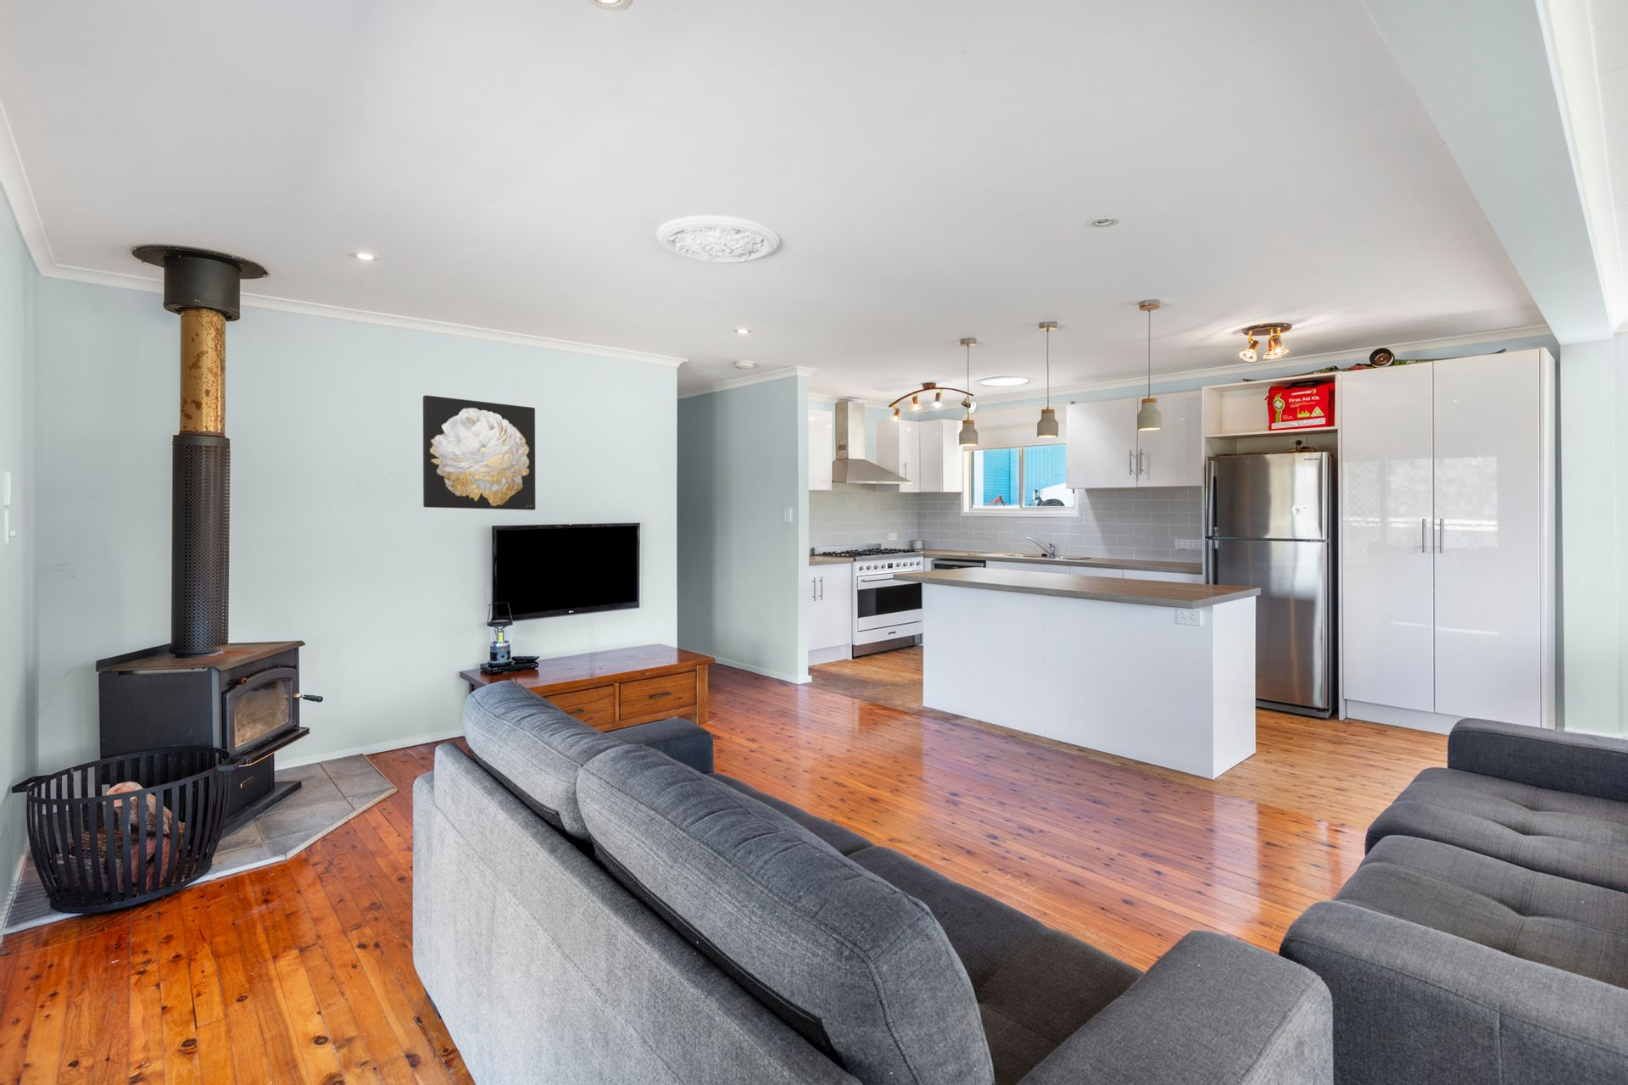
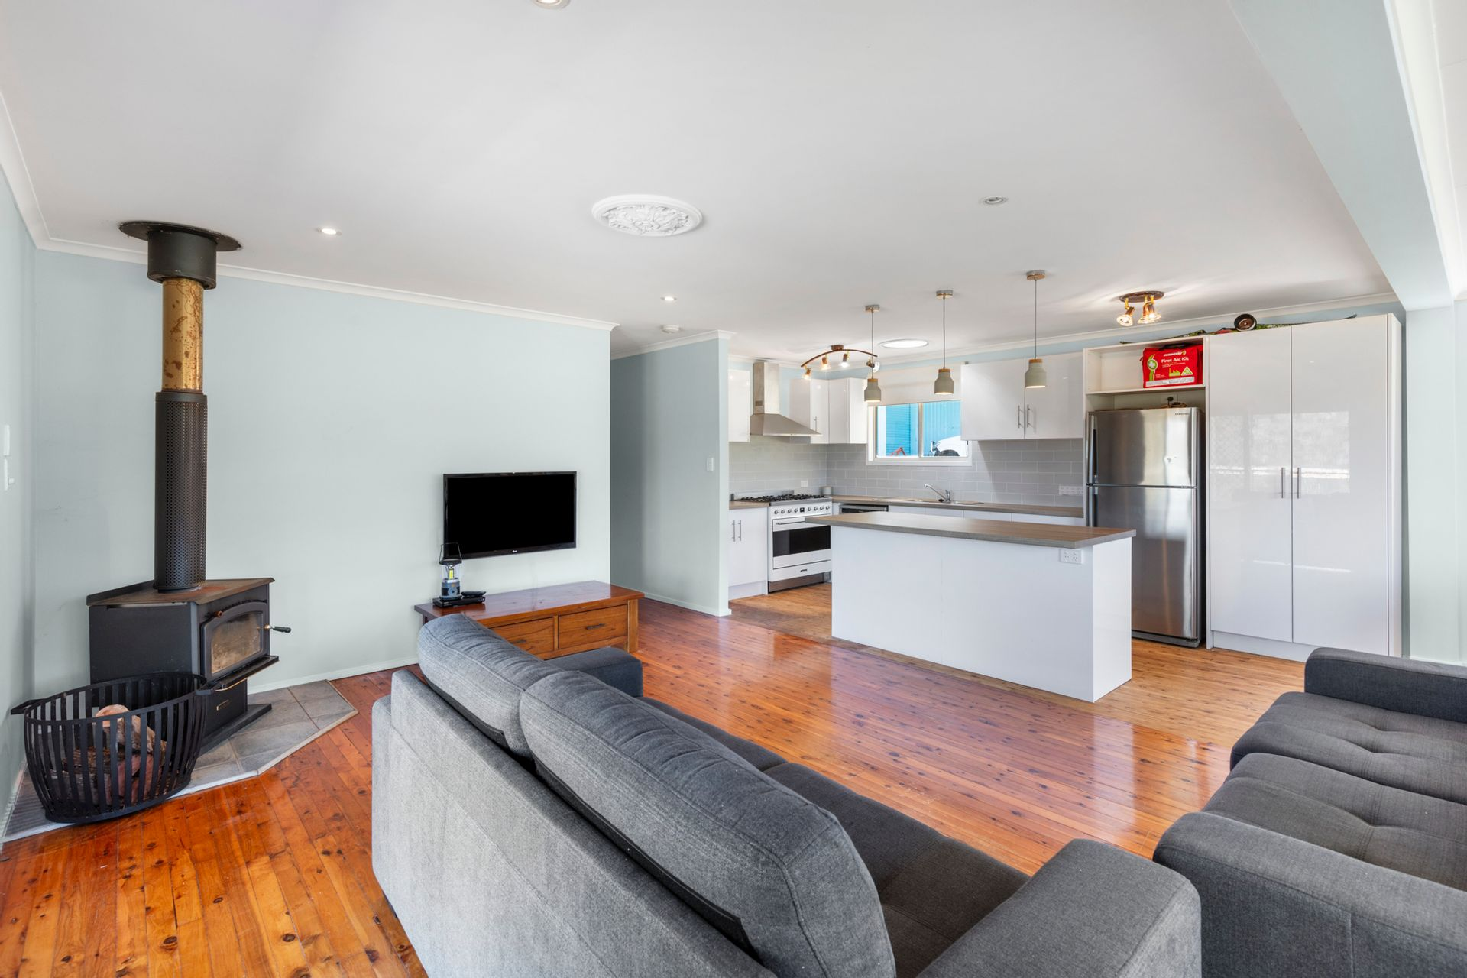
- wall art (481, 455)
